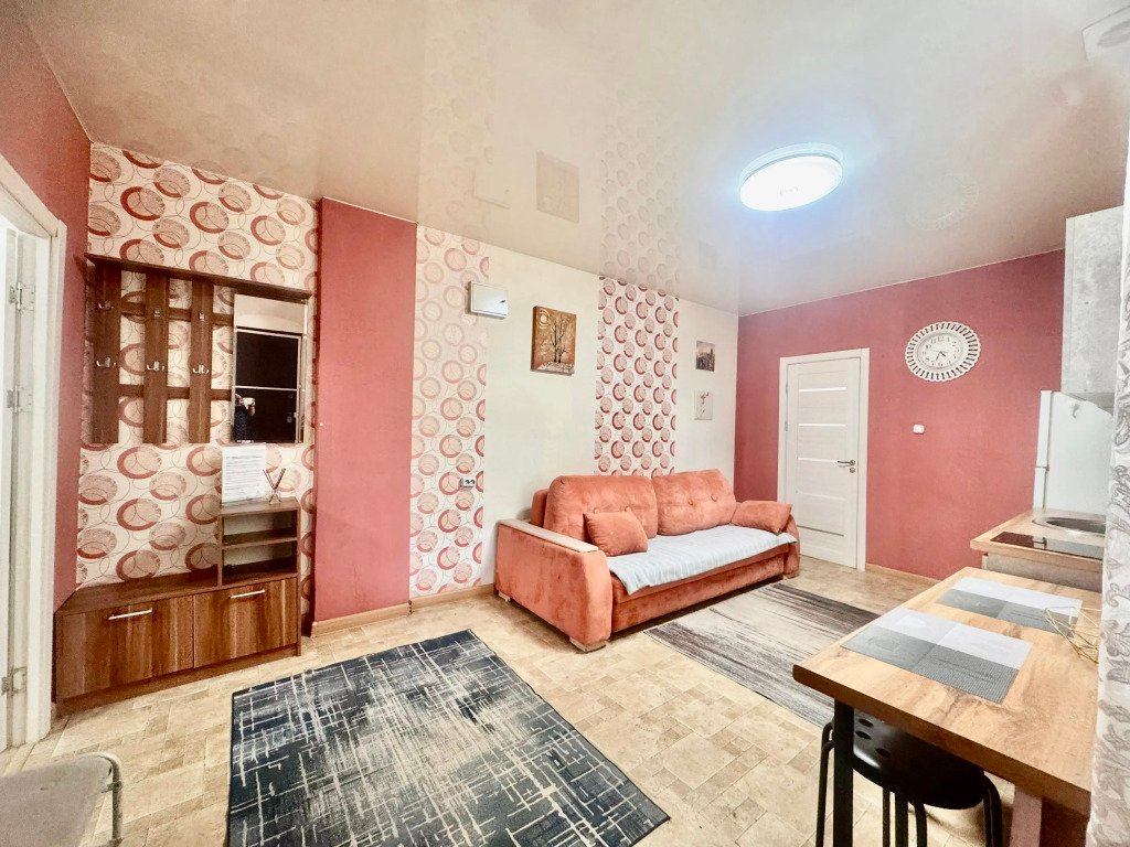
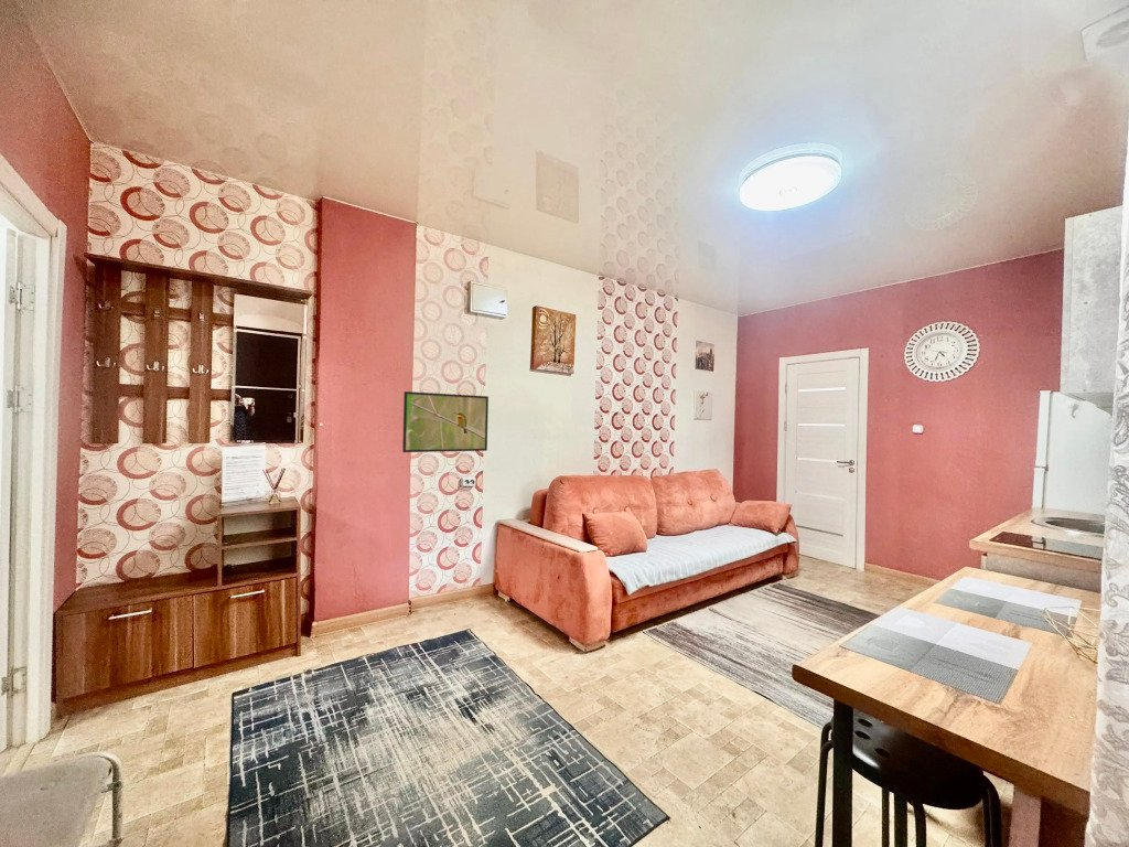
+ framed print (448, 422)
